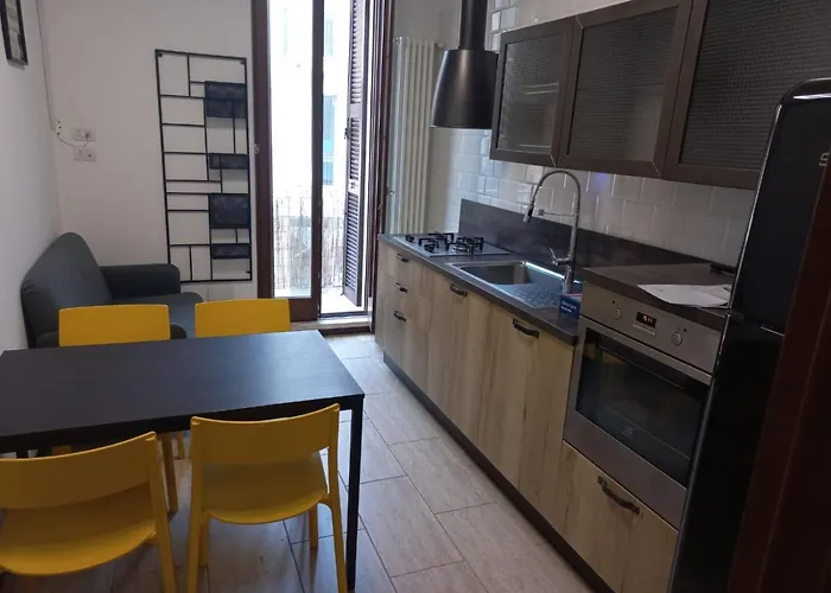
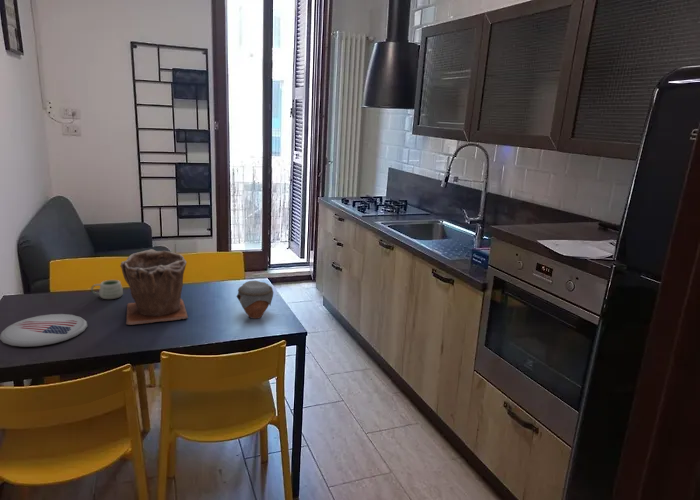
+ jar (255, 300)
+ plant pot (155, 284)
+ plate (45, 328)
+ mug (106, 289)
